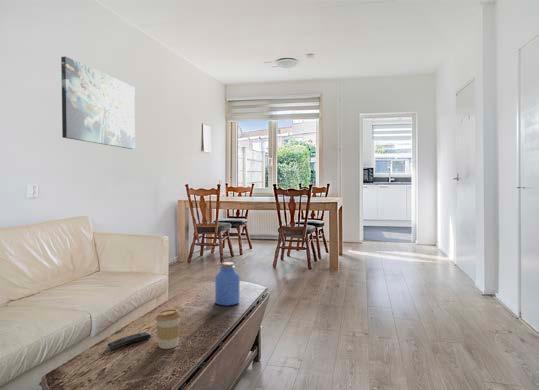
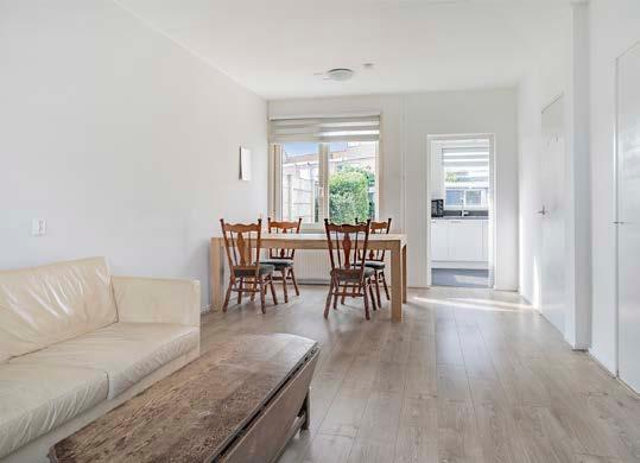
- wall art (103, 109)
- jar (227, 282)
- coffee cup (168, 327)
- remote control (128, 340)
